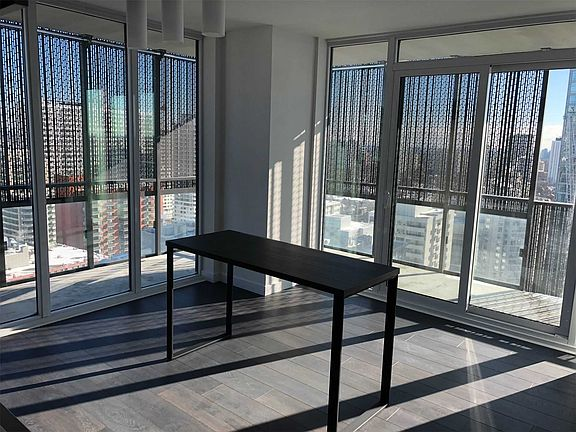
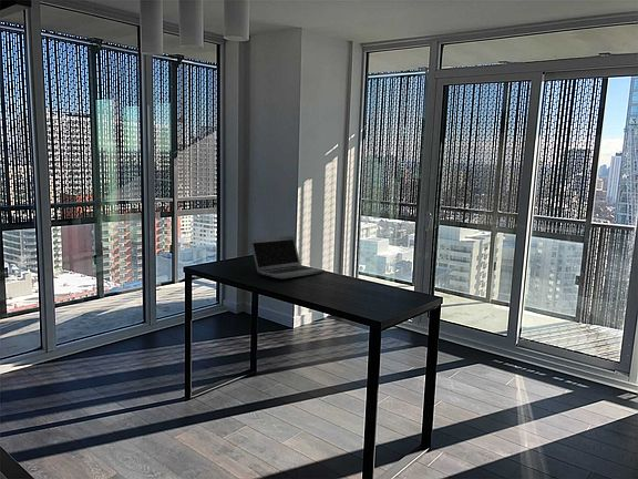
+ laptop (287, 256)
